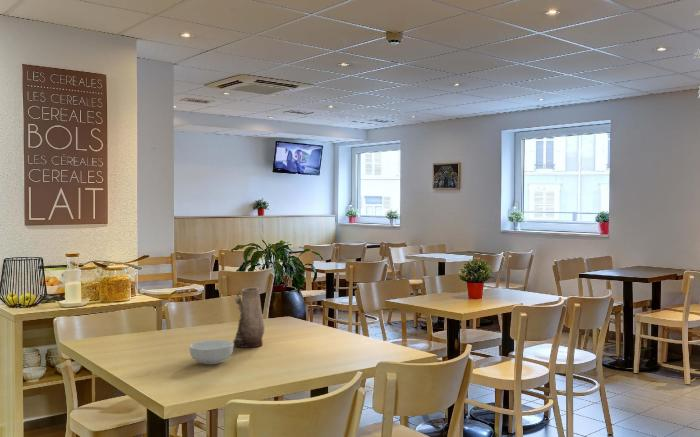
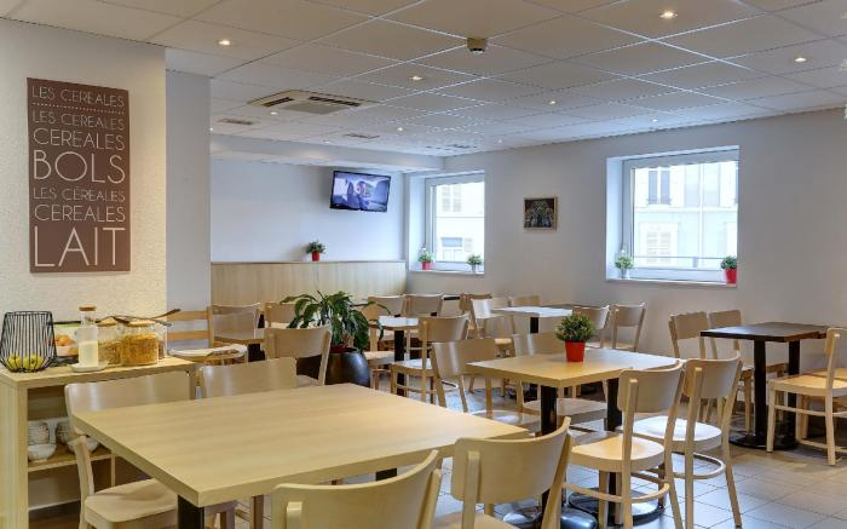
- vase (249, 316)
- cereal bowl (211, 353)
